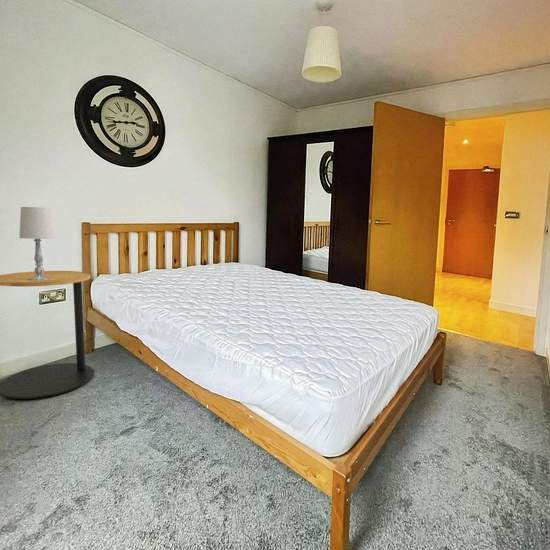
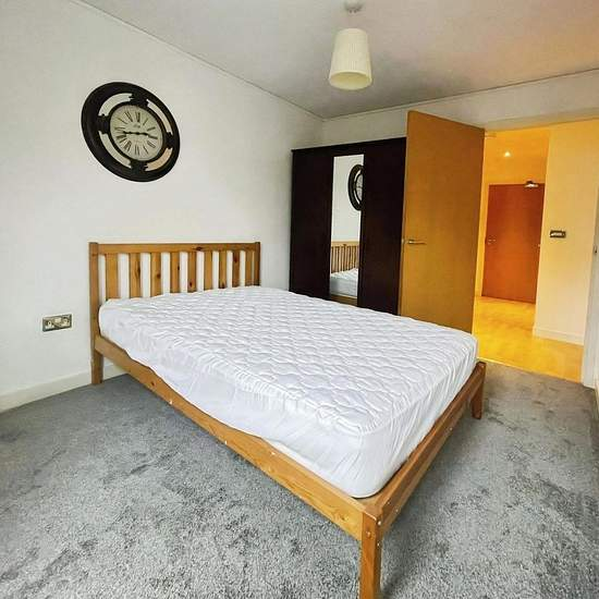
- side table (75, 328)
- table lamp (37, 242)
